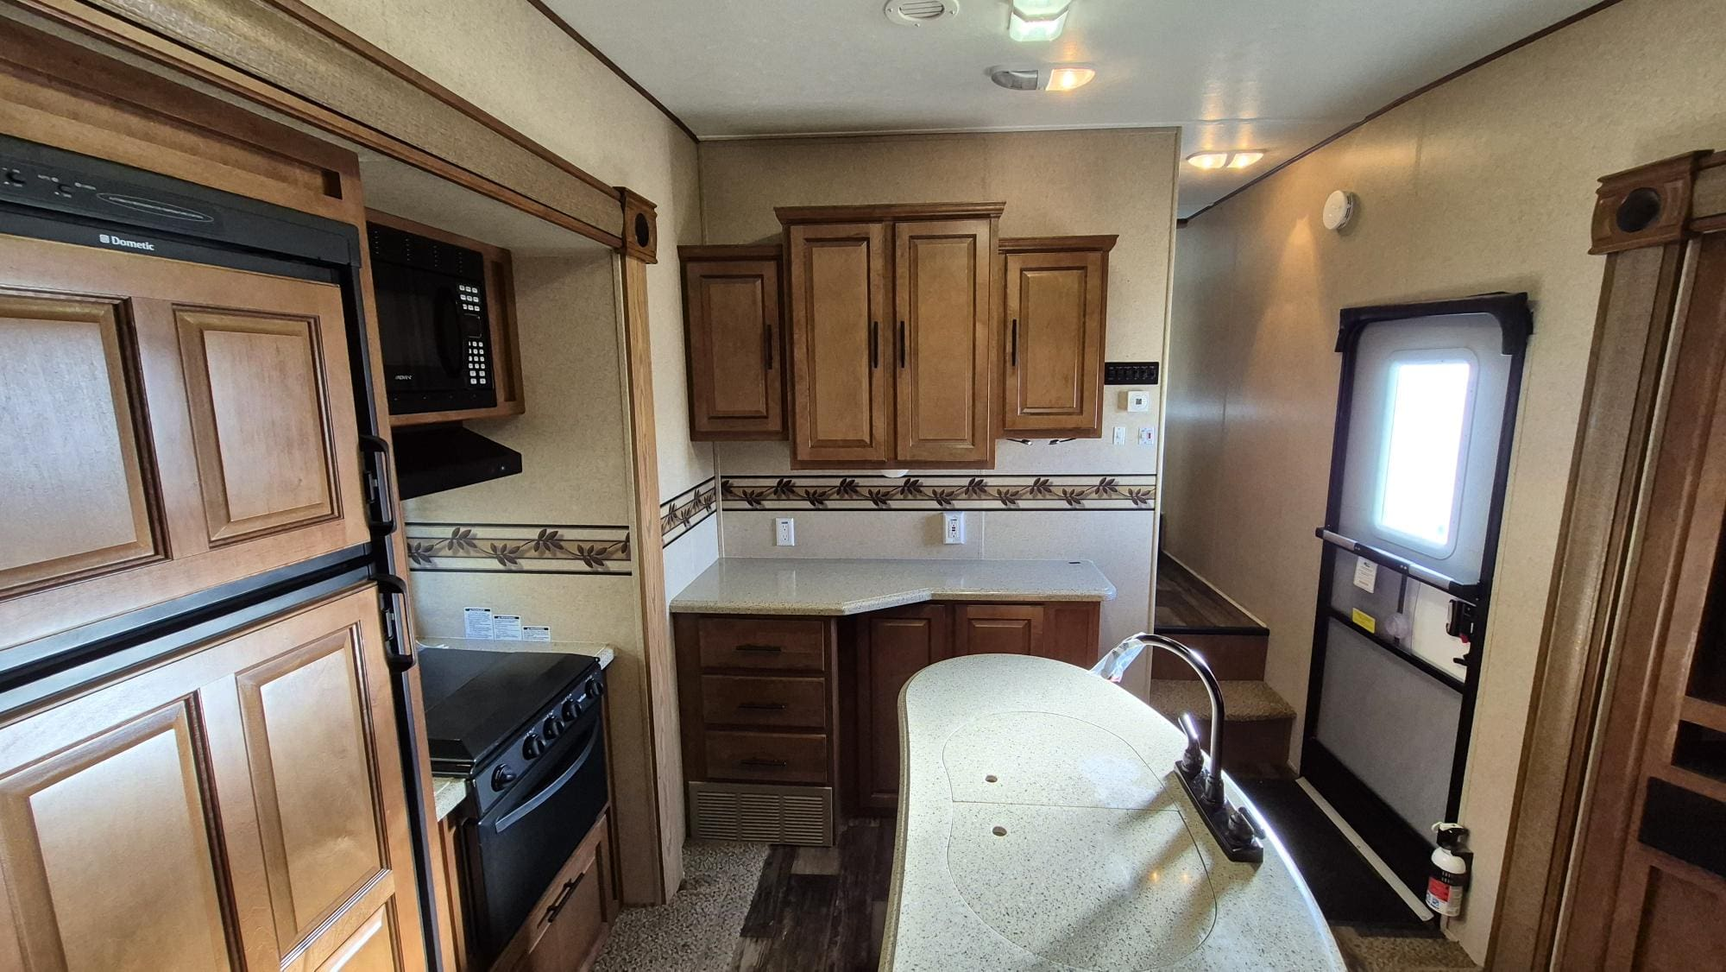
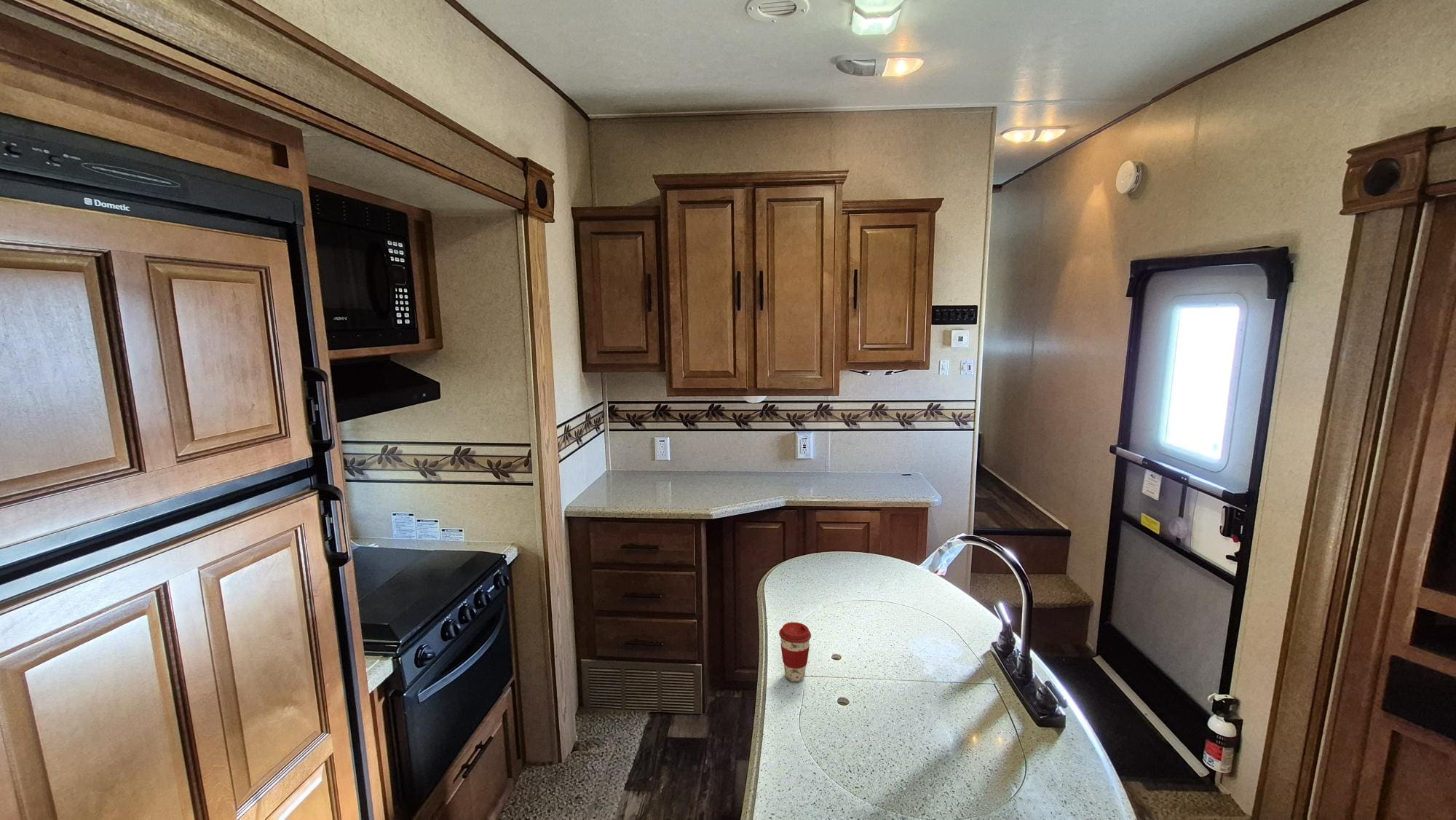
+ coffee cup (794, 652)
